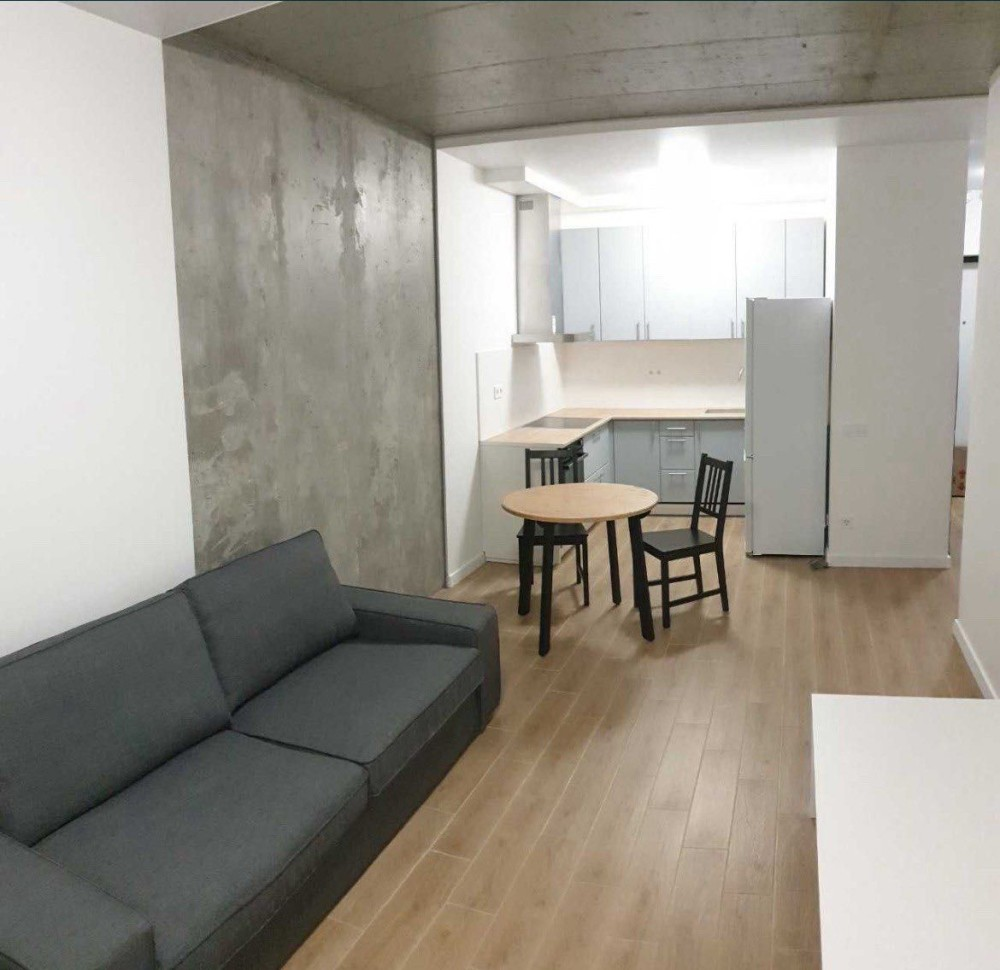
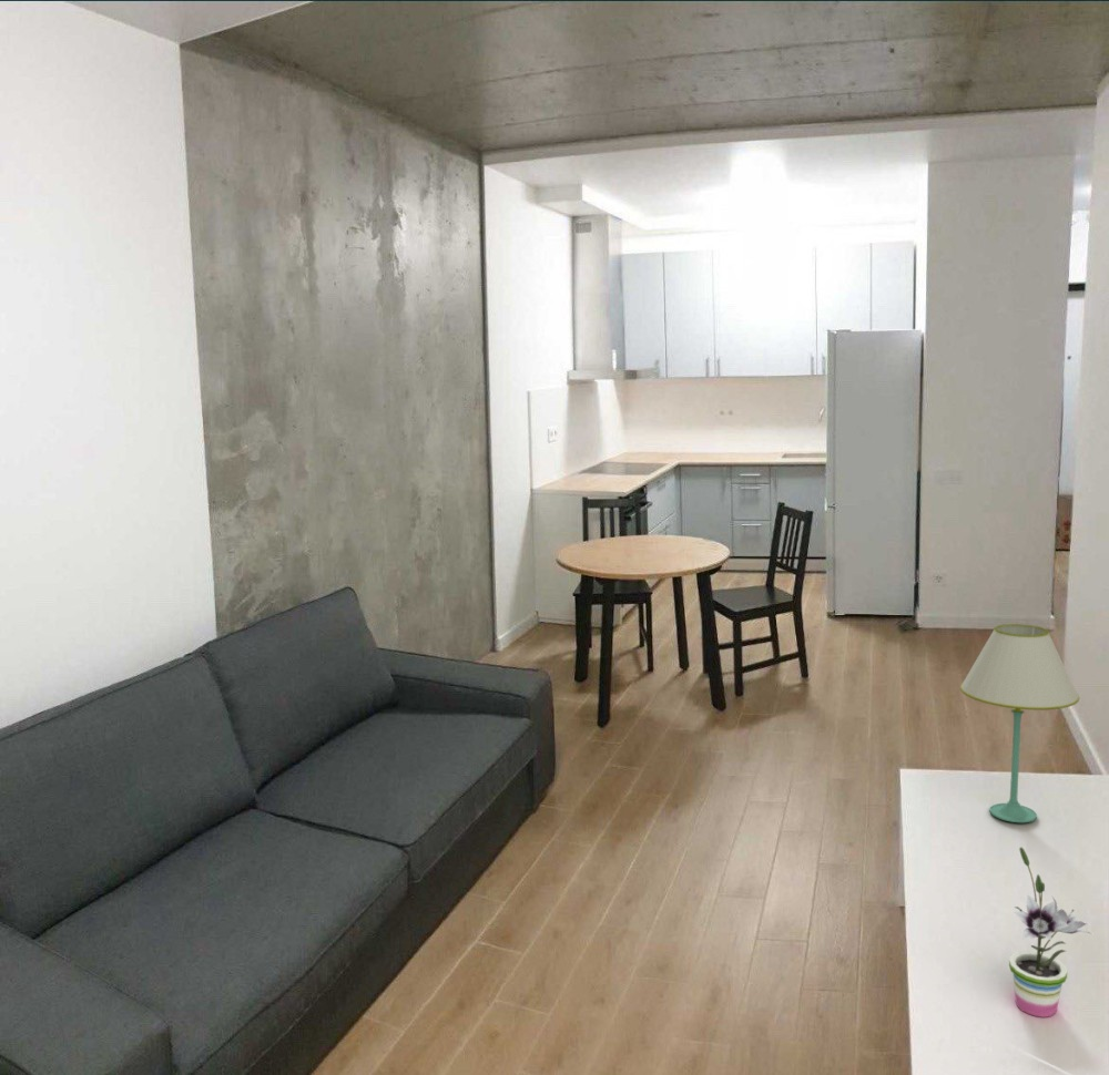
+ table lamp (1017, 723)
+ potted plant (1051, 936)
